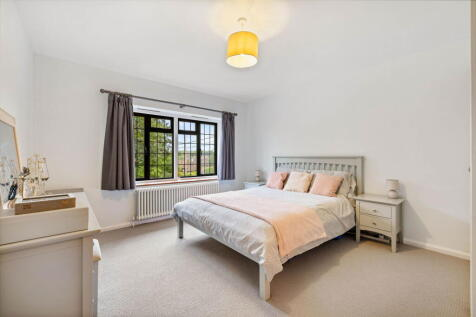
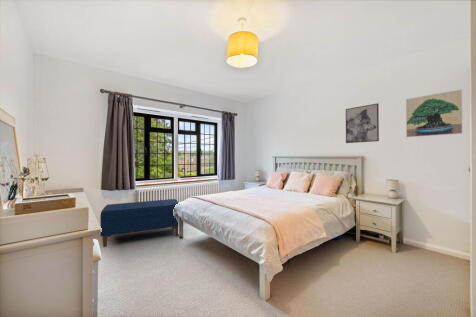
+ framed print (432, 115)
+ bench (143, 220)
+ wall art (361, 124)
